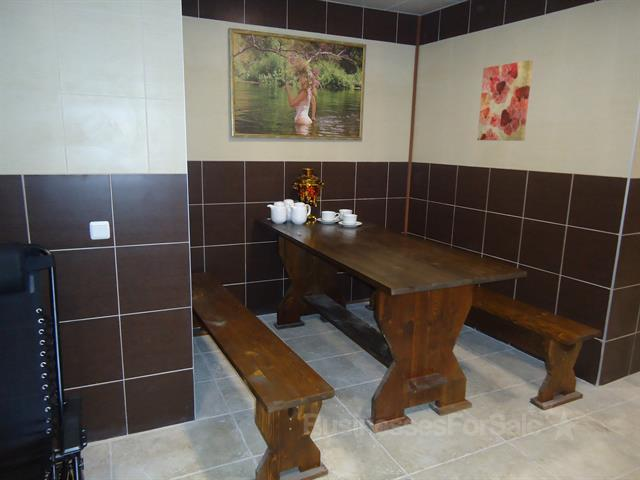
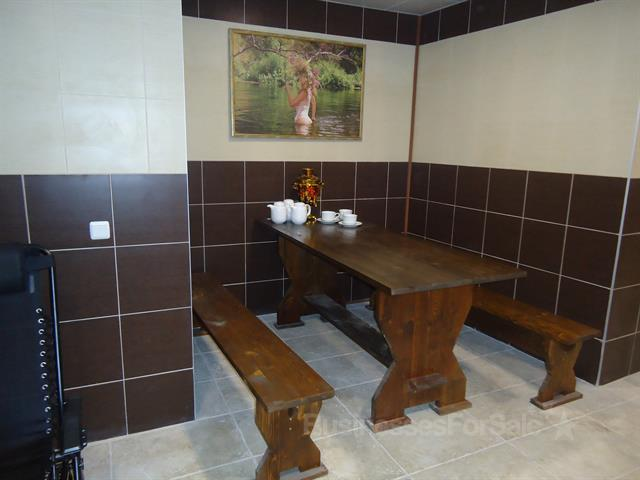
- wall art (503, 103)
